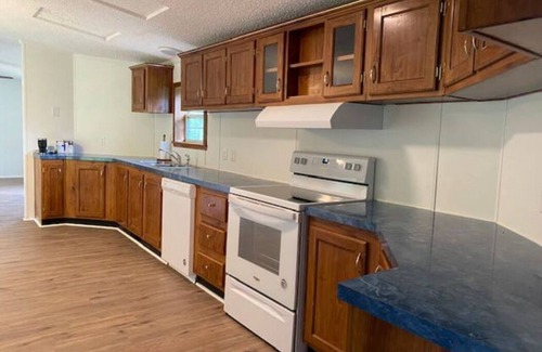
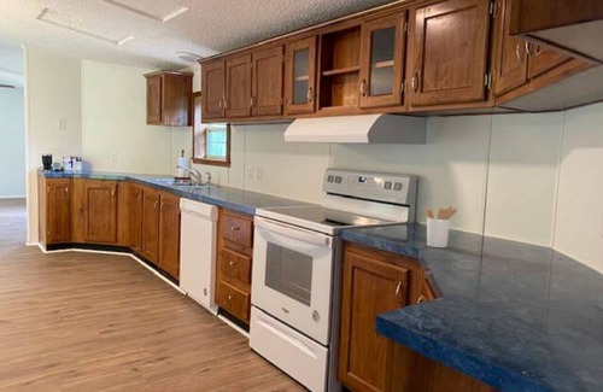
+ utensil holder (440, 226)
